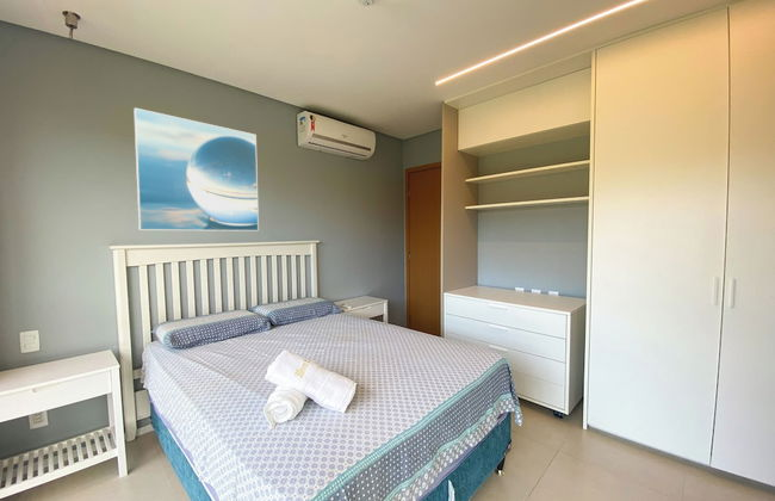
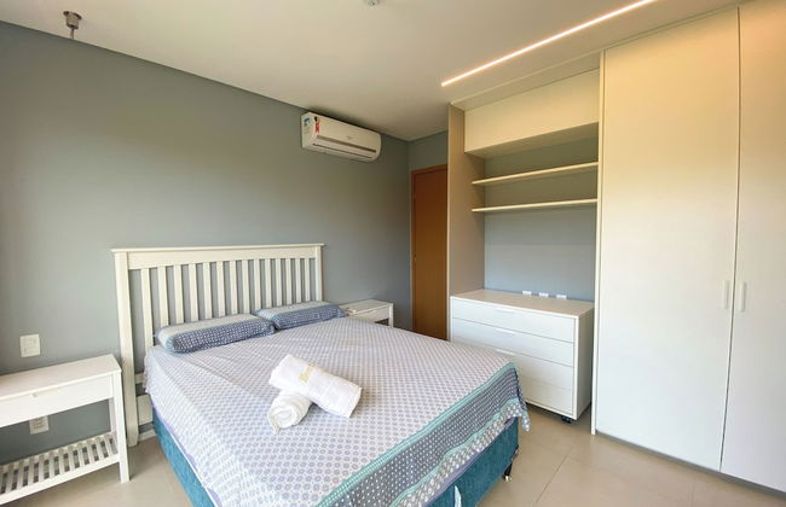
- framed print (203, 177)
